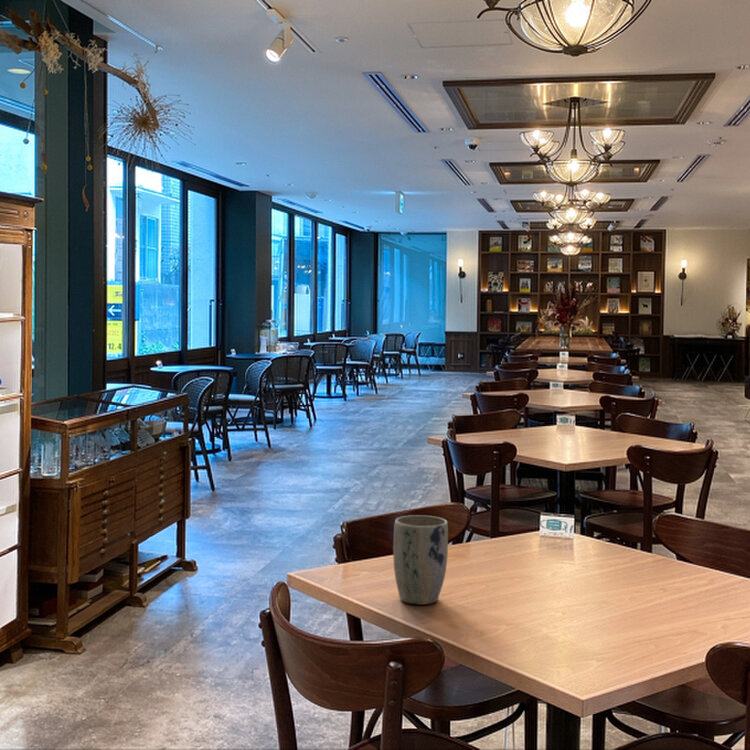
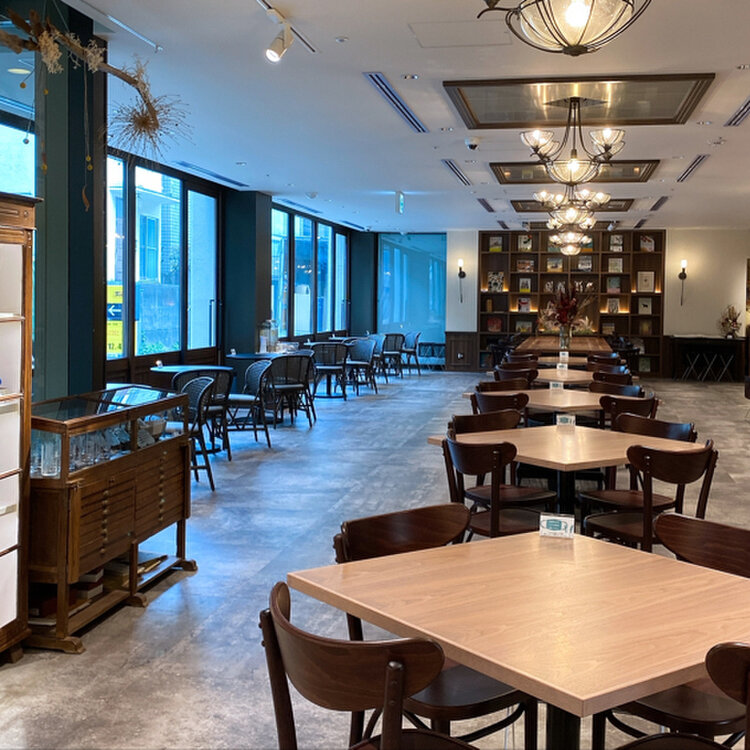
- plant pot (420, 559)
